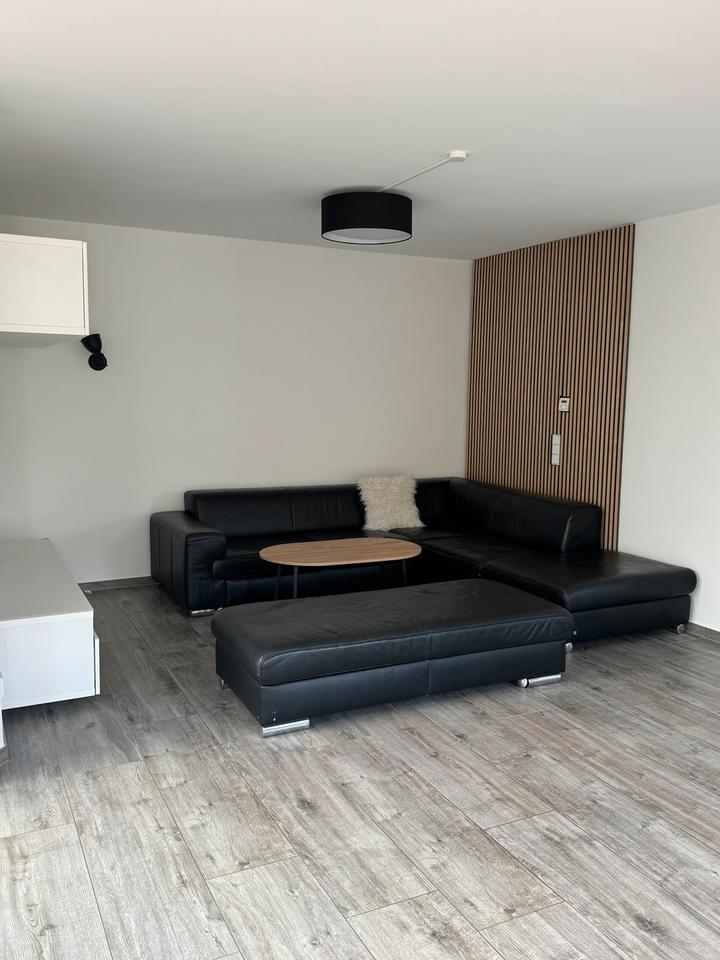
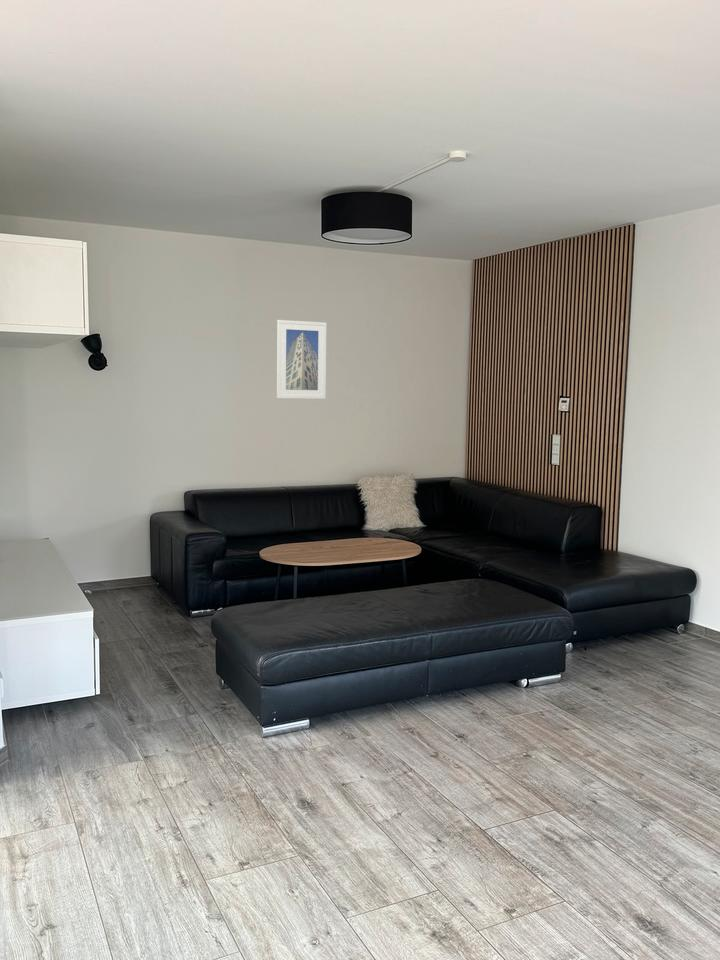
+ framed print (301, 360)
